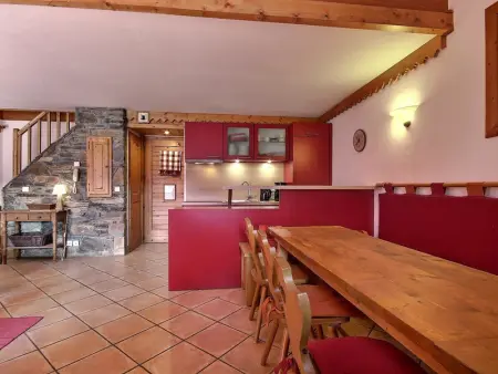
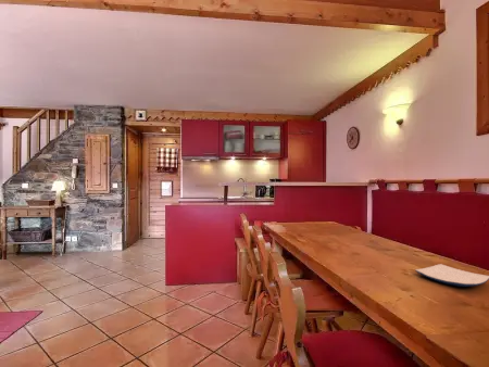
+ plate (451, 276)
